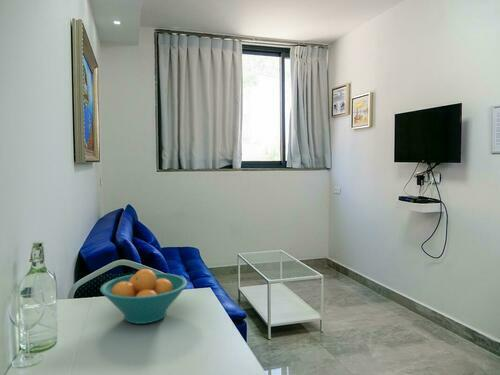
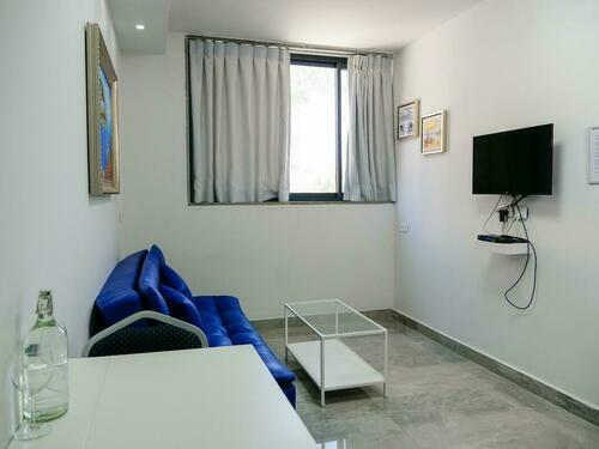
- fruit bowl (145, 293)
